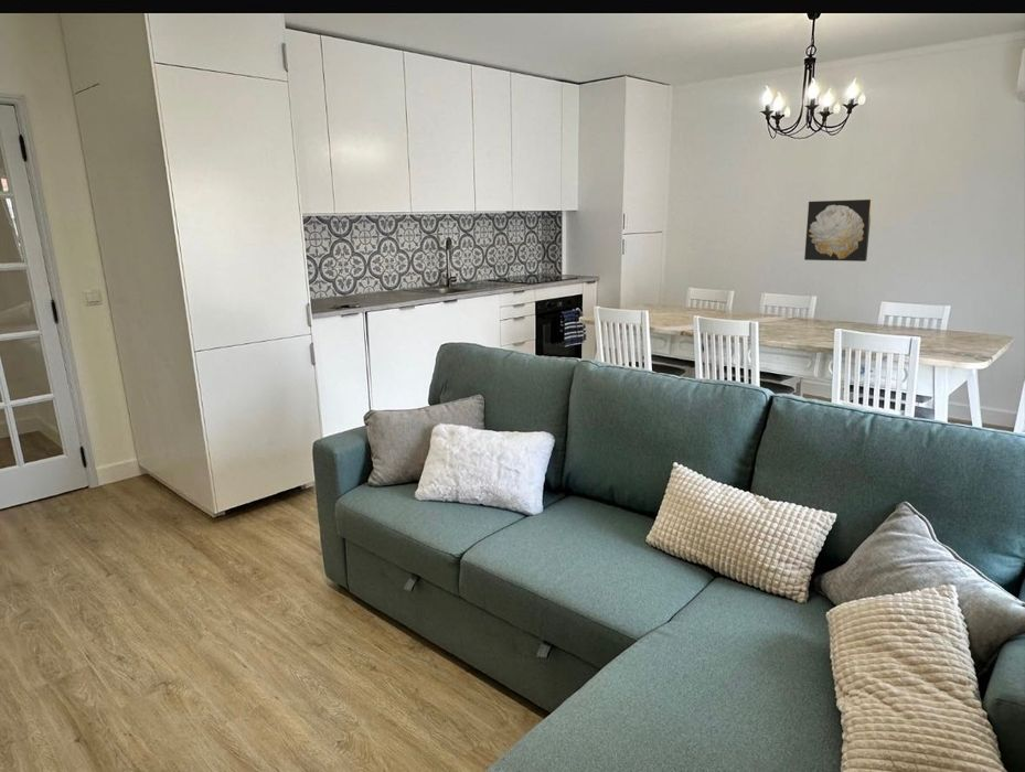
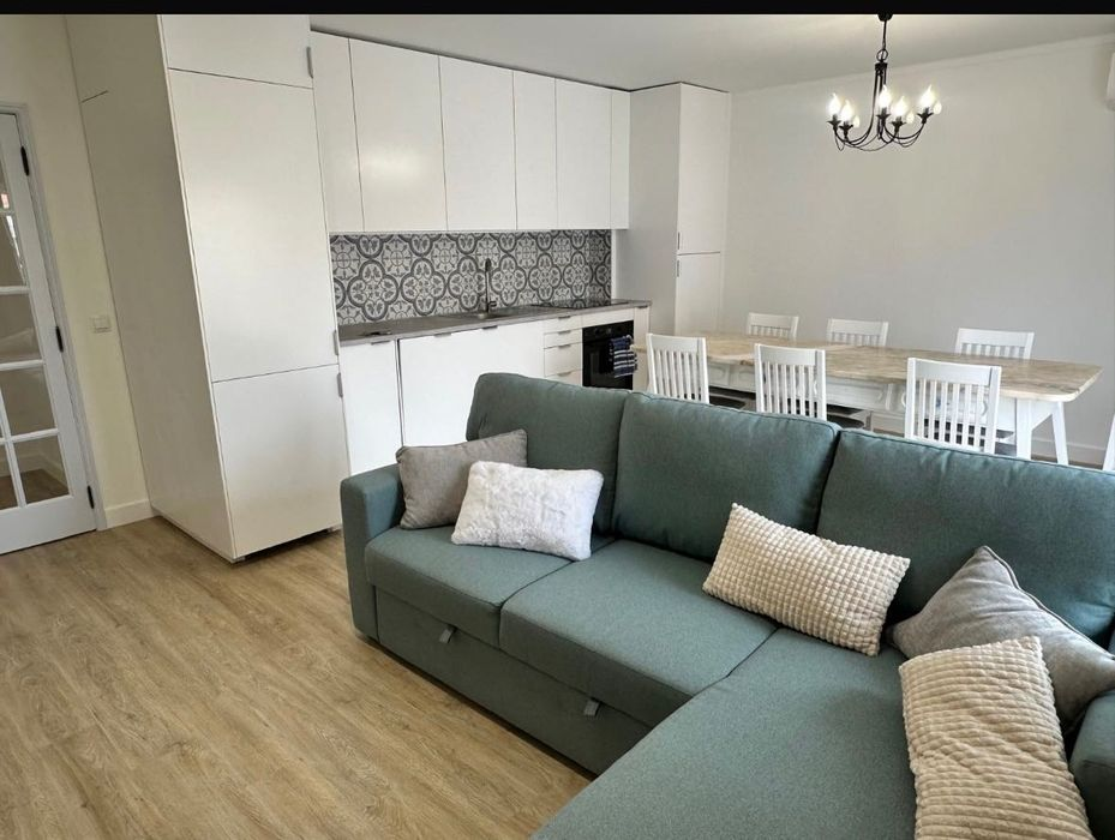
- wall art (836, 230)
